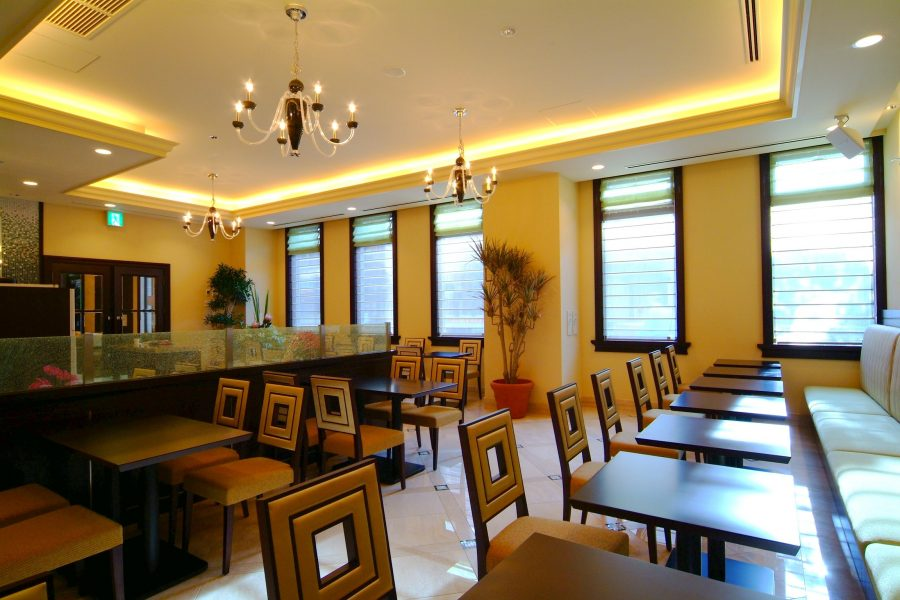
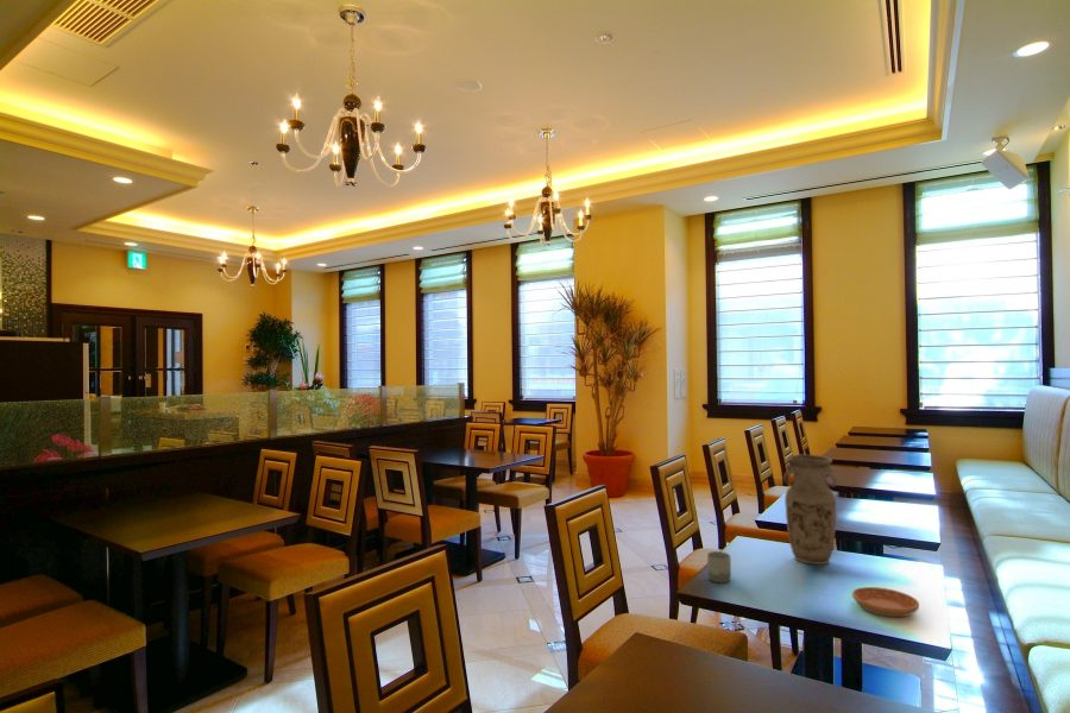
+ saucer (885, 602)
+ vase (810, 507)
+ cup (720, 564)
